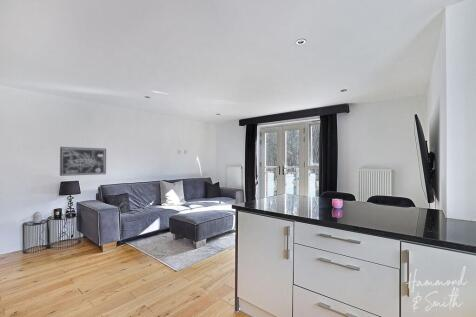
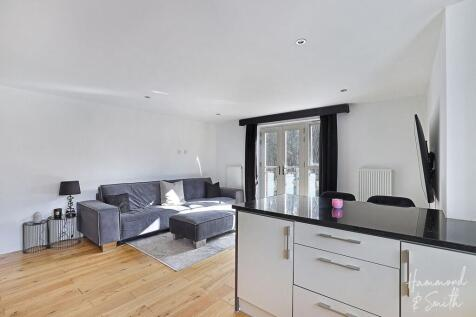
- wall art (84, 161)
